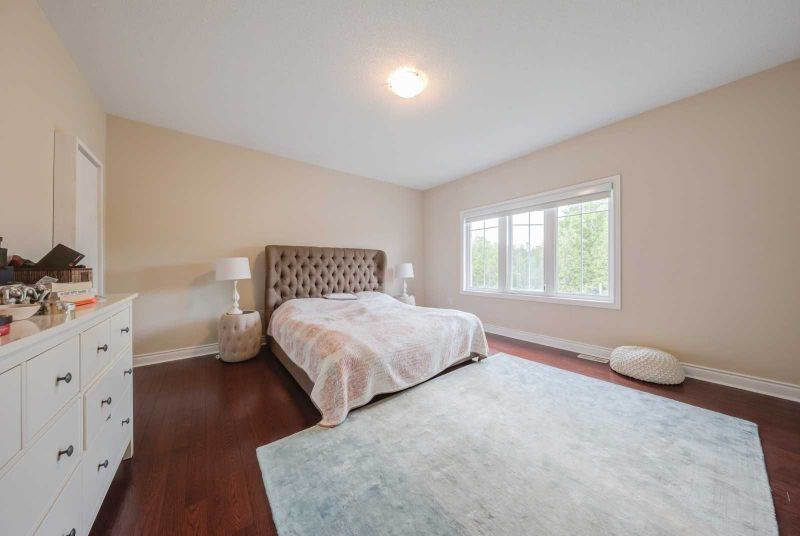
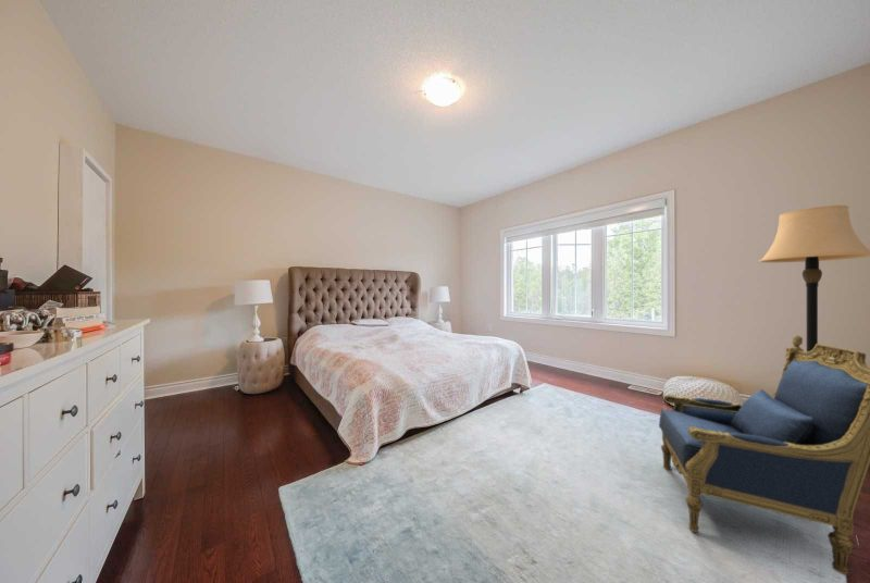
+ armchair (747, 414)
+ lamp (811, 323)
